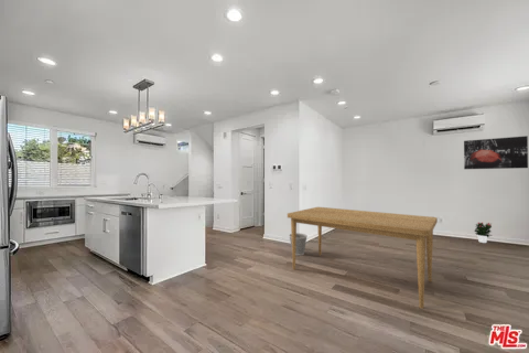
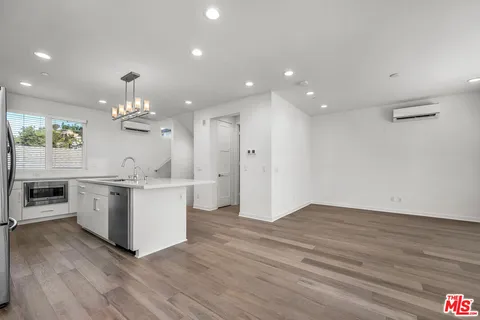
- wall art (494, 153)
- potted flower (483, 232)
- wastebasket (298, 244)
- dining table (361, 232)
